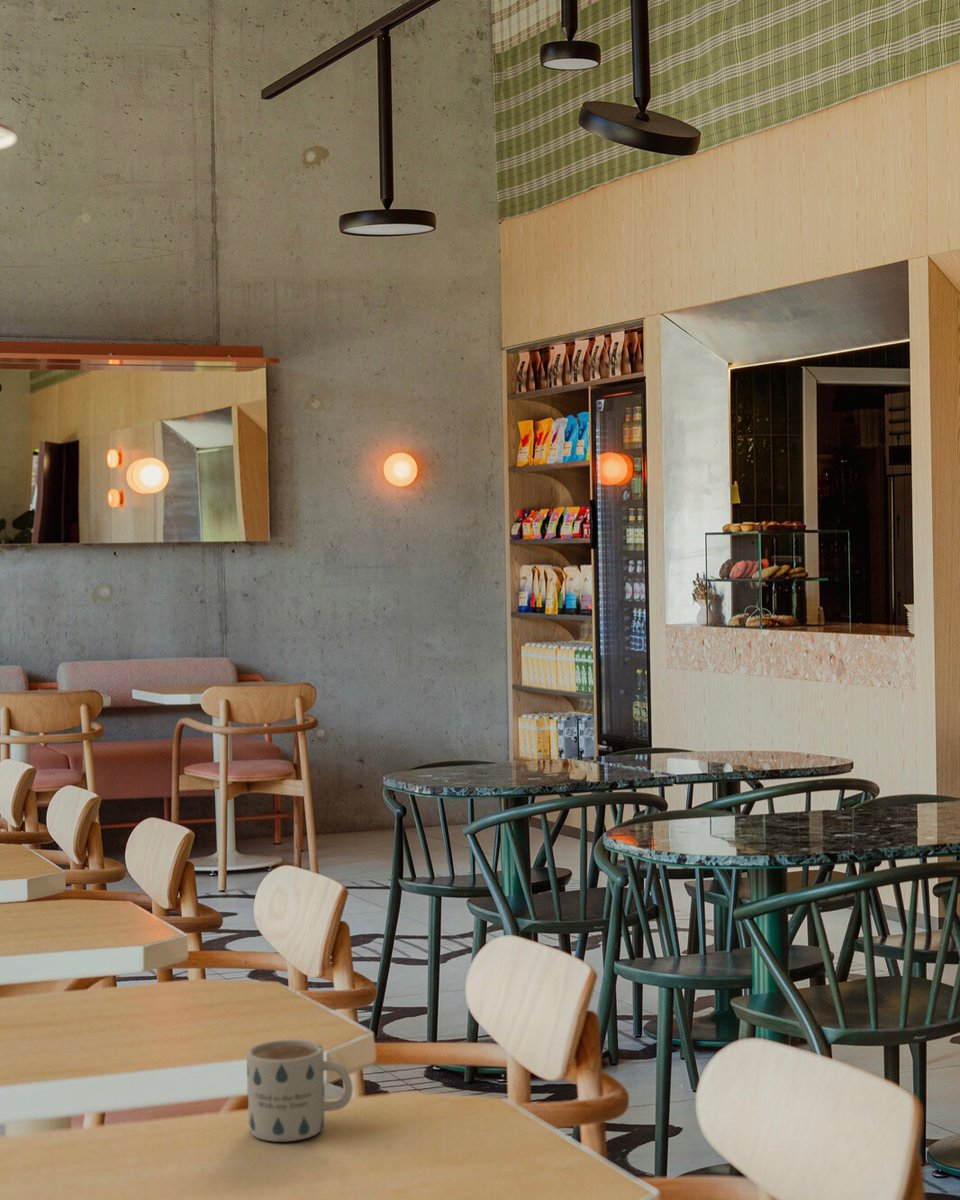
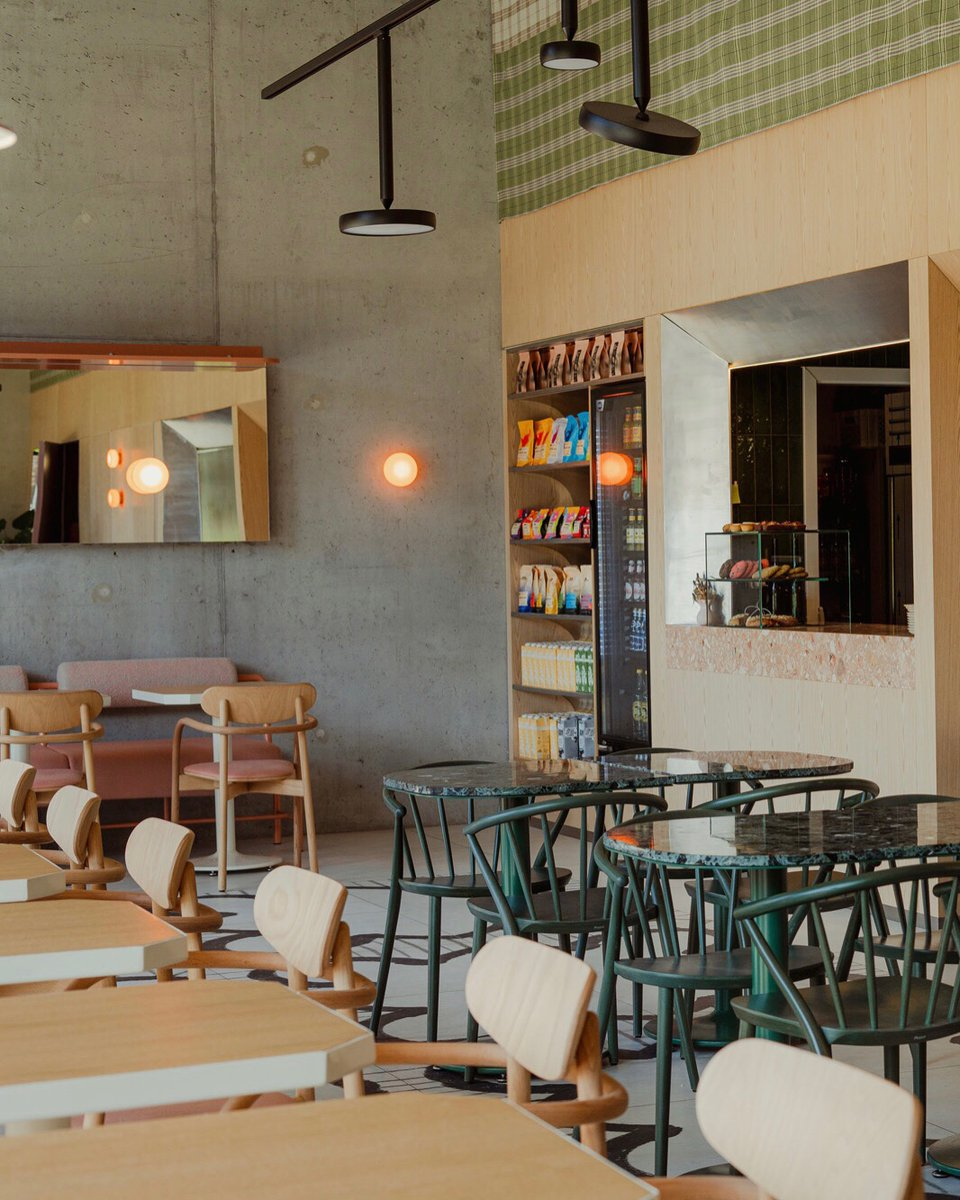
- mug (300, 1090)
